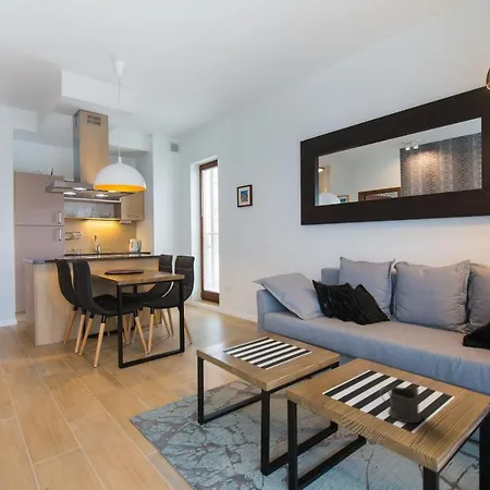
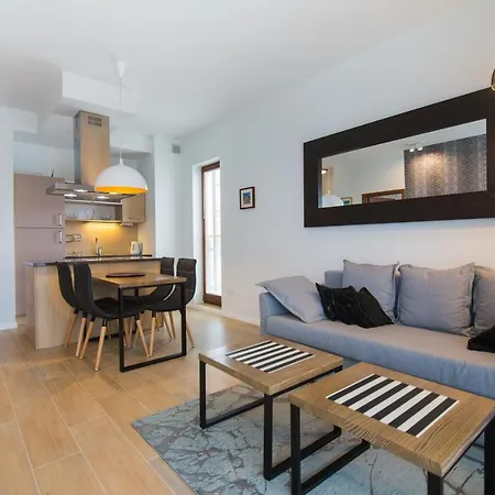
- cup (400, 401)
